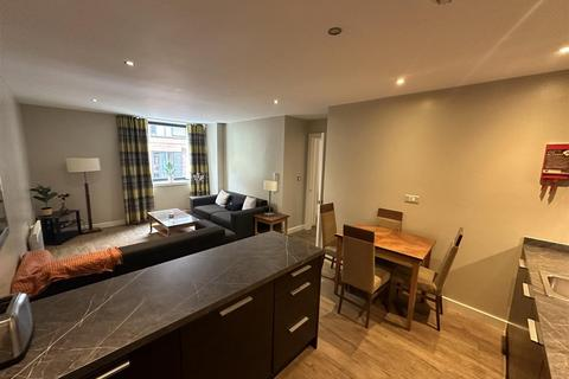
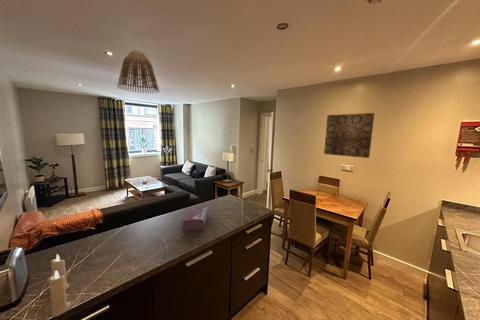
+ tissue box (196, 217)
+ wall art (347, 135)
+ candle (59, 280)
+ lamp shade (137, 71)
